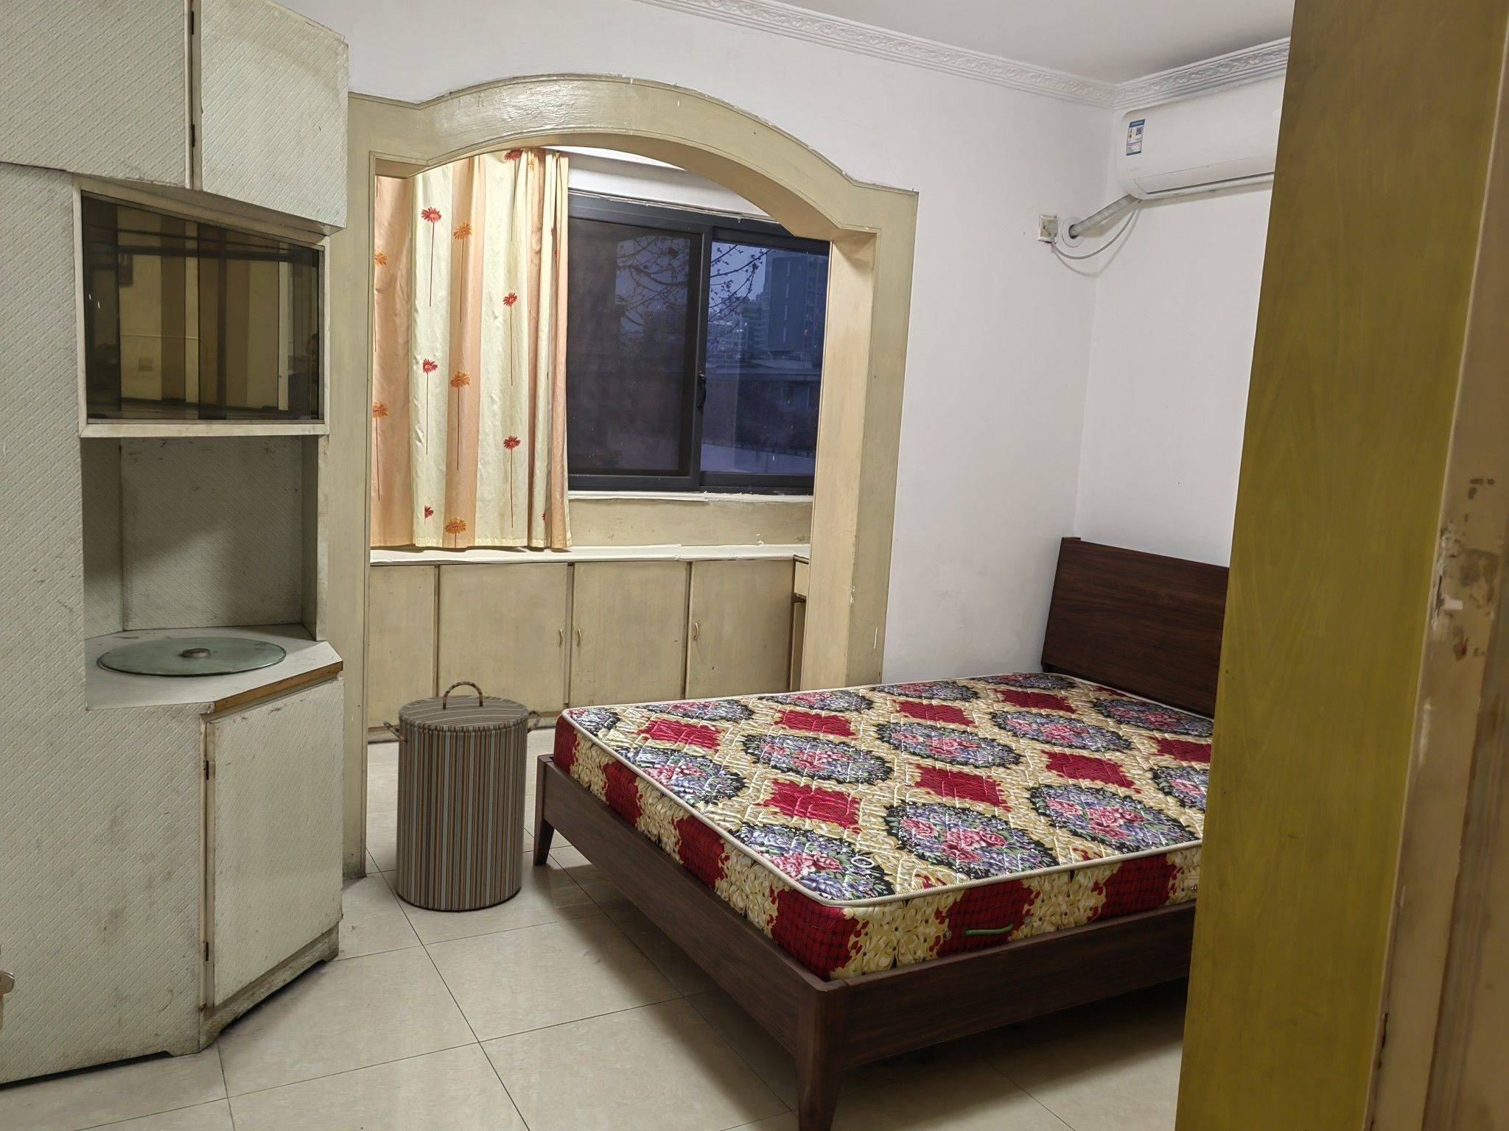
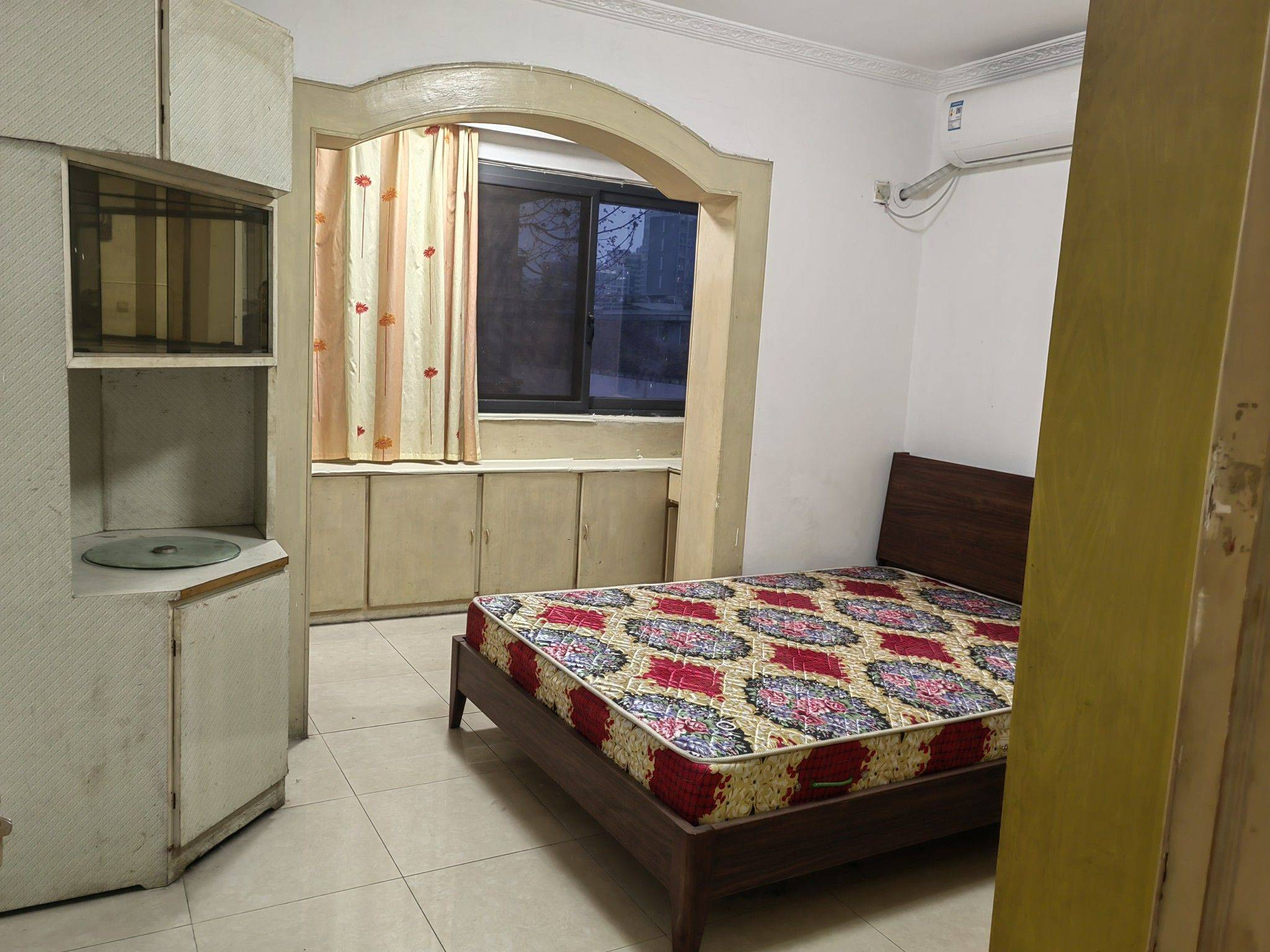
- laundry hamper (462, 784)
